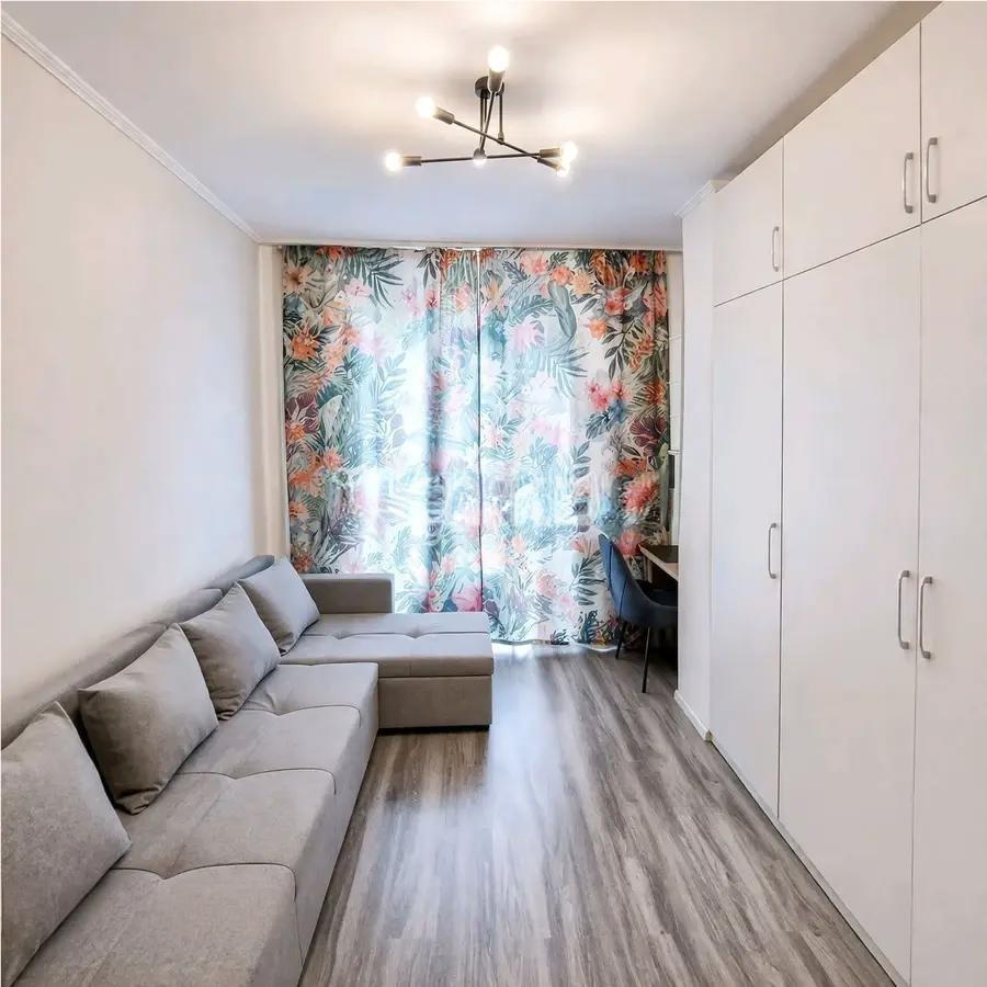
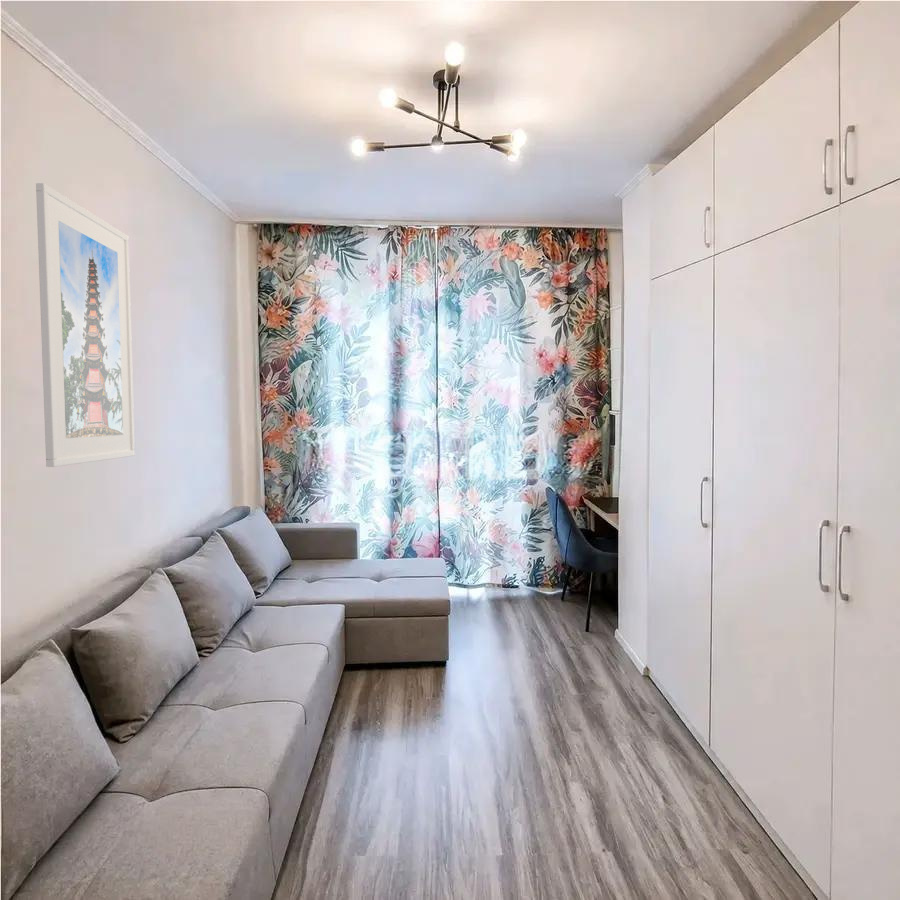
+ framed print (92, 337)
